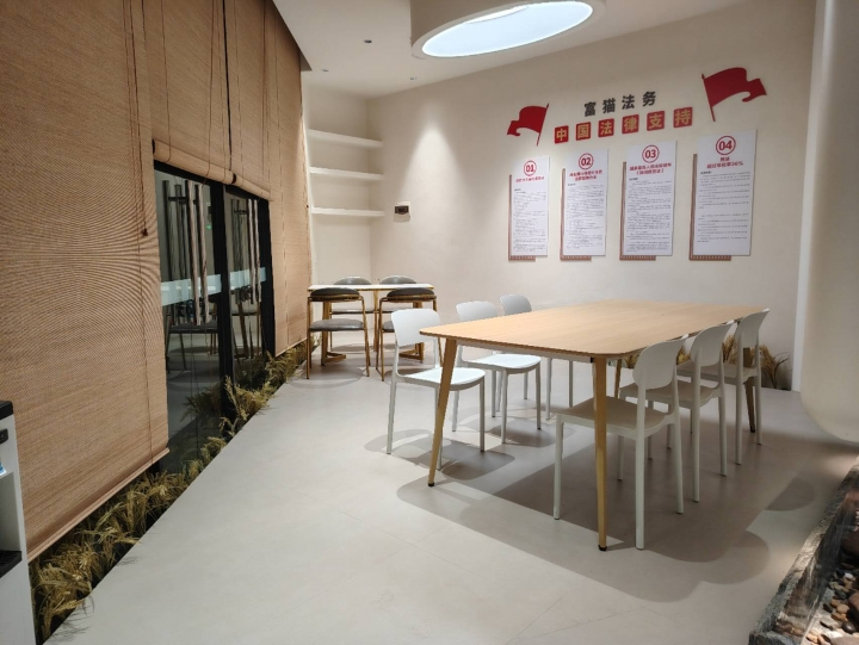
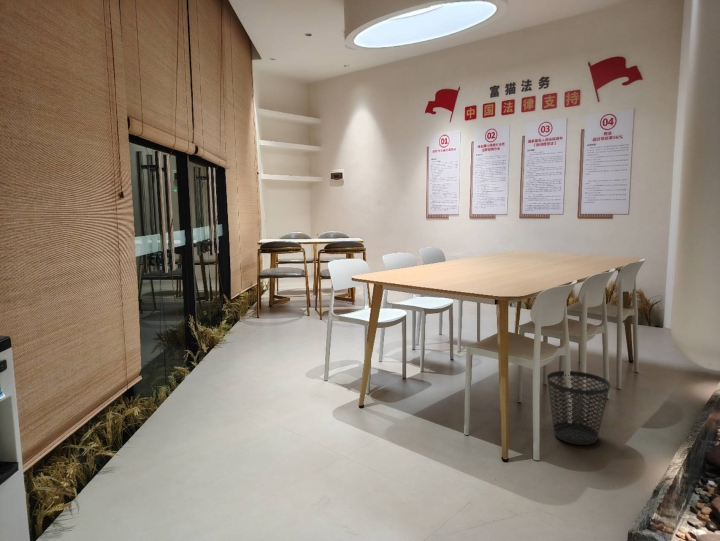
+ wastebasket (576, 407)
